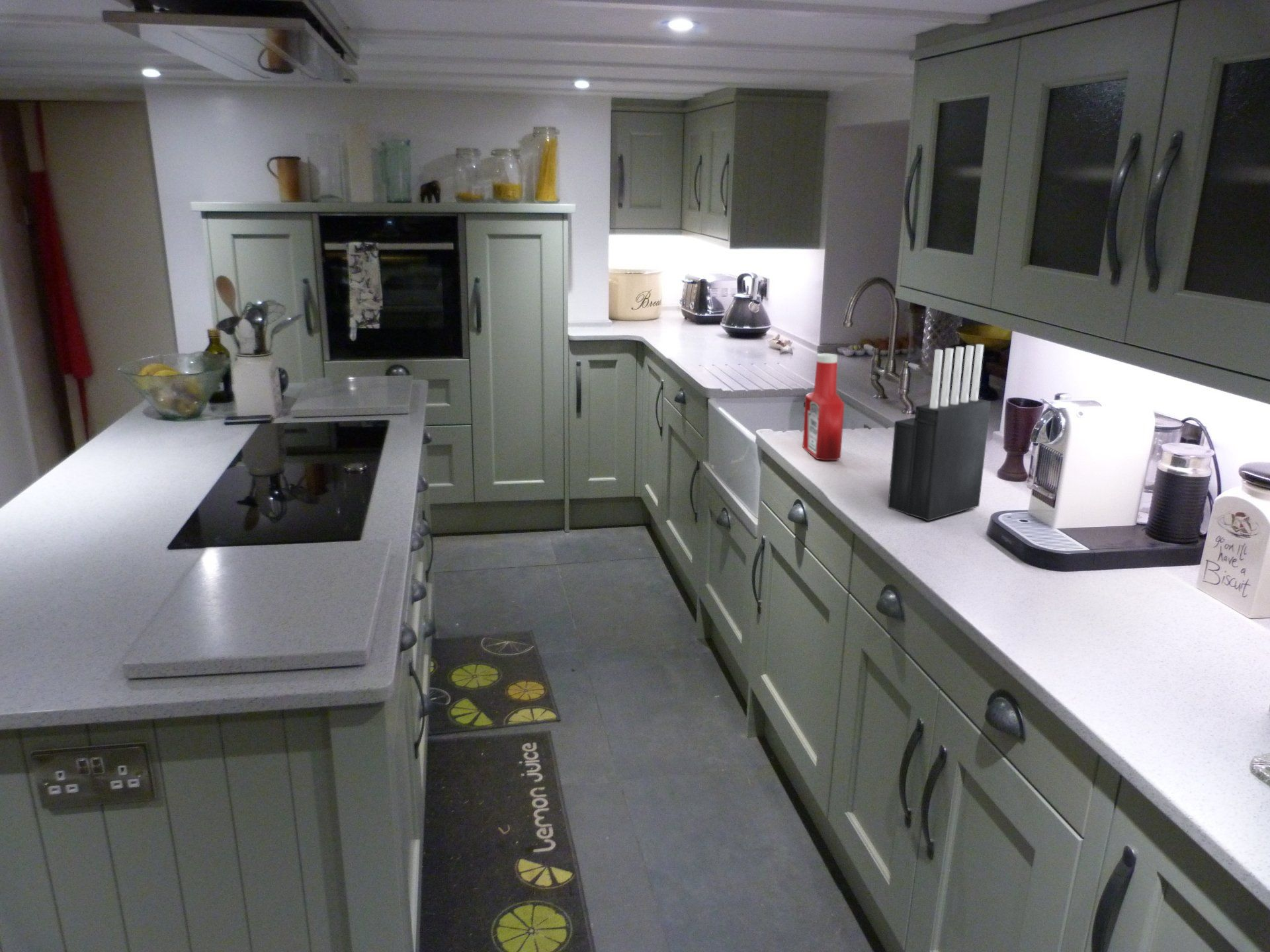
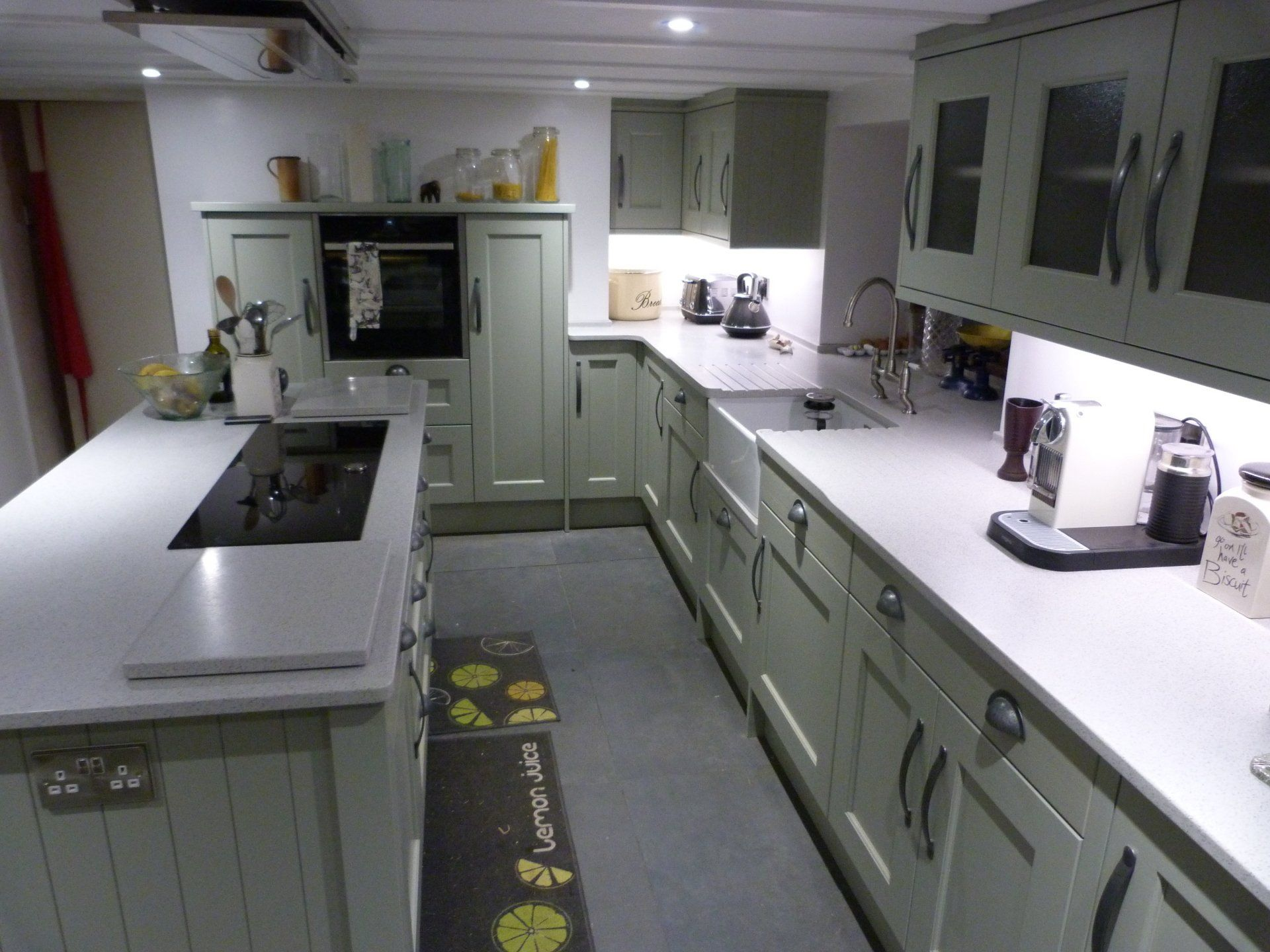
- soap bottle (824, 405)
- knife block (937, 427)
